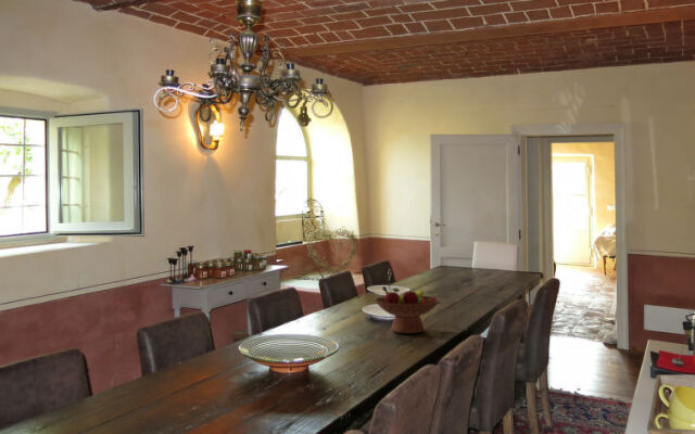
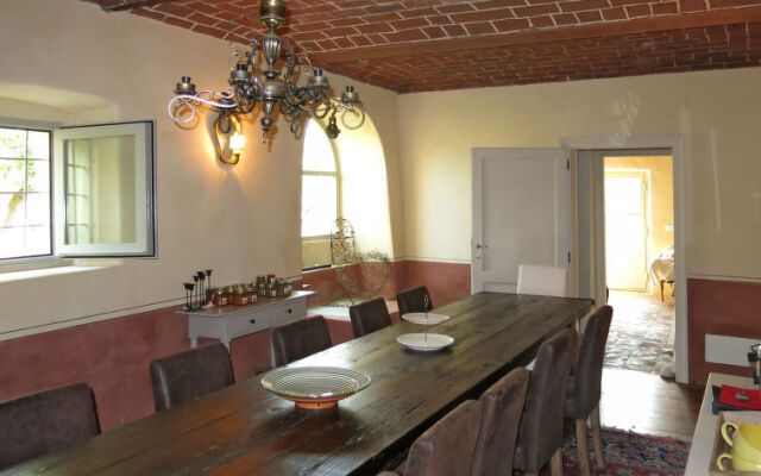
- fruit bowl (407, 308)
